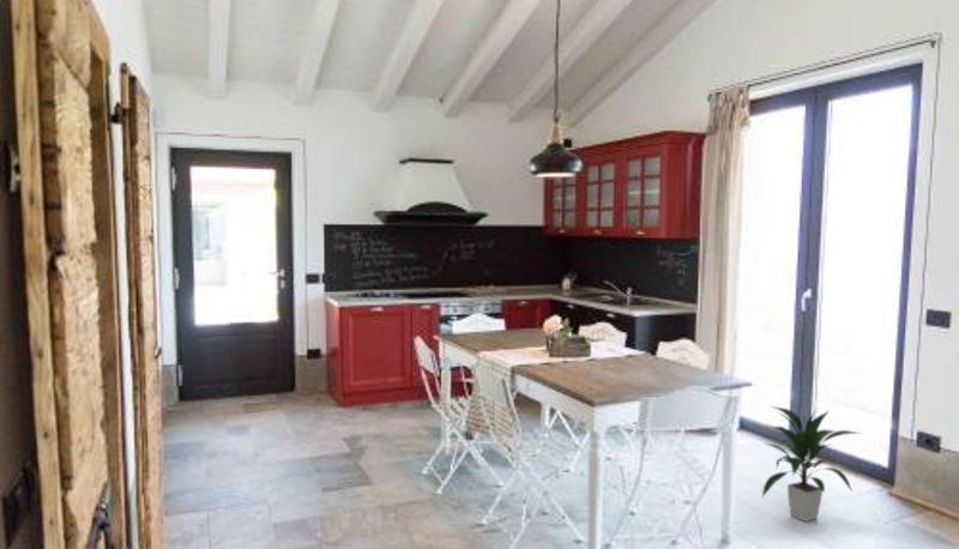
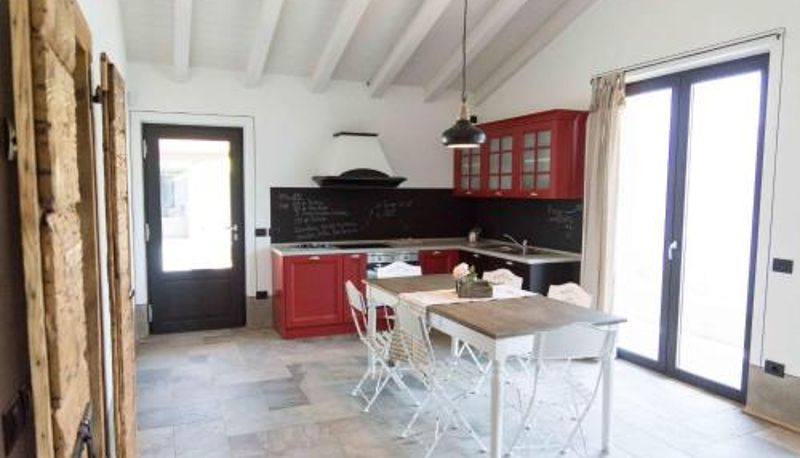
- indoor plant (801, 459)
